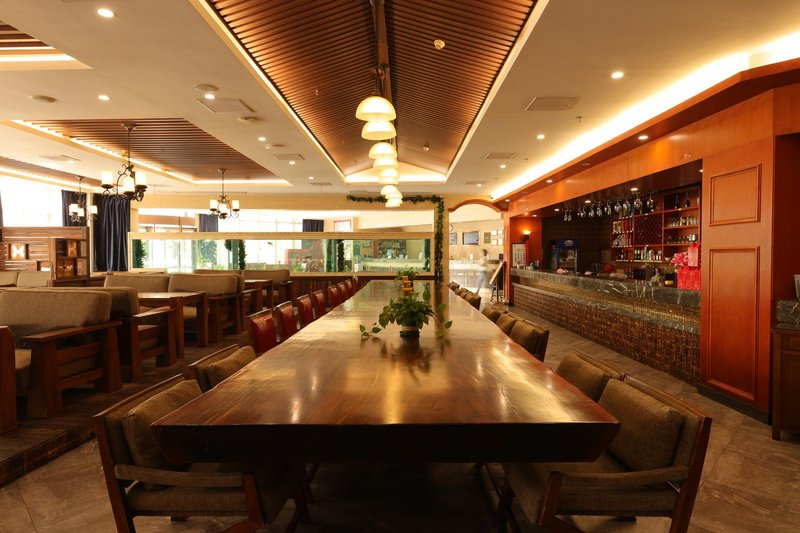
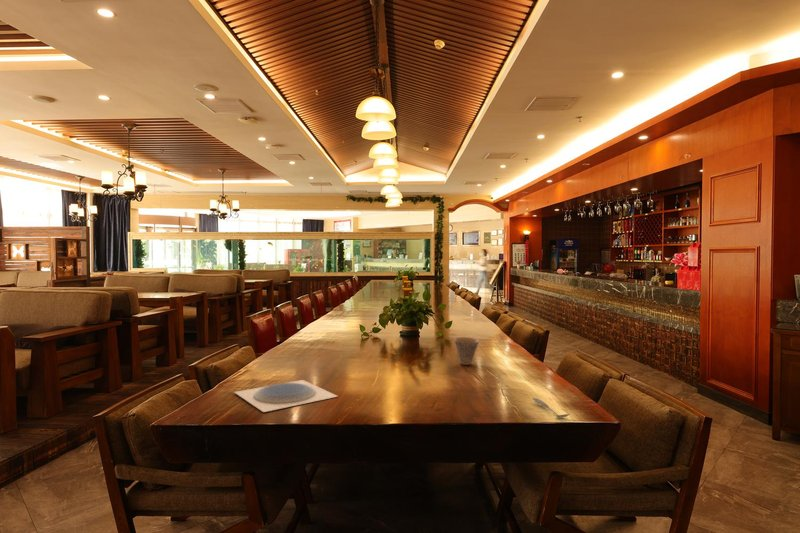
+ plate (285, 390)
+ cup (466, 351)
+ spoon (548, 407)
